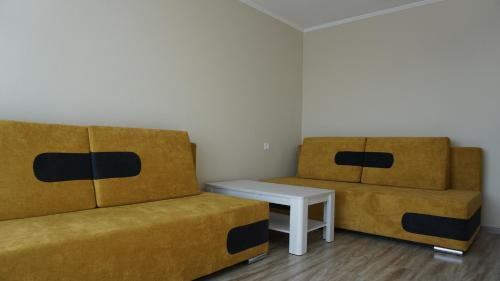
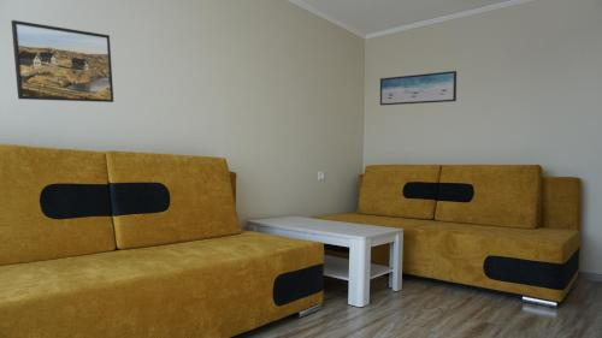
+ wall art (415, 89)
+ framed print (66, 64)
